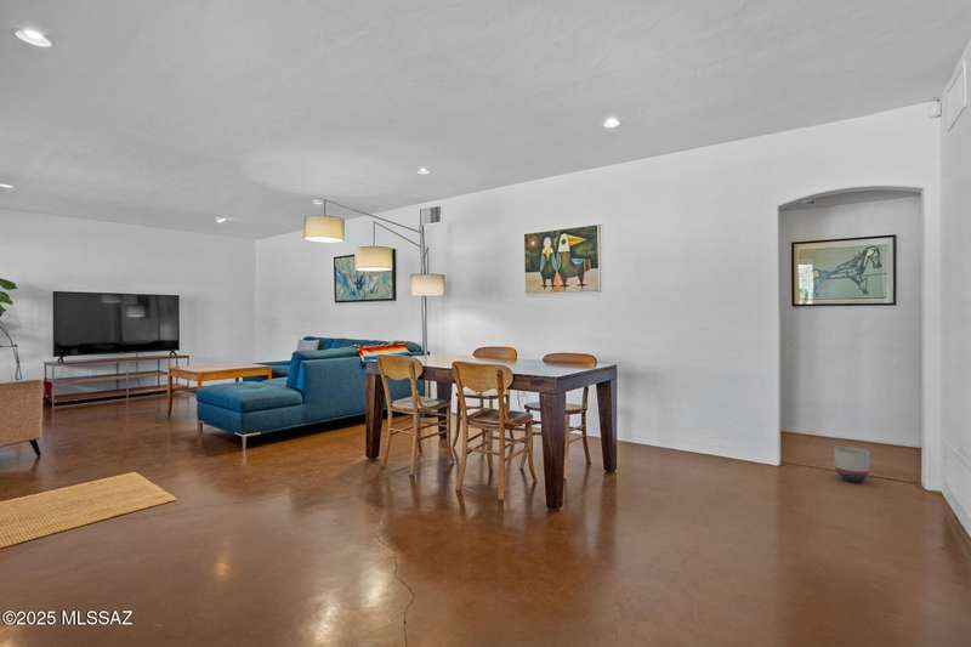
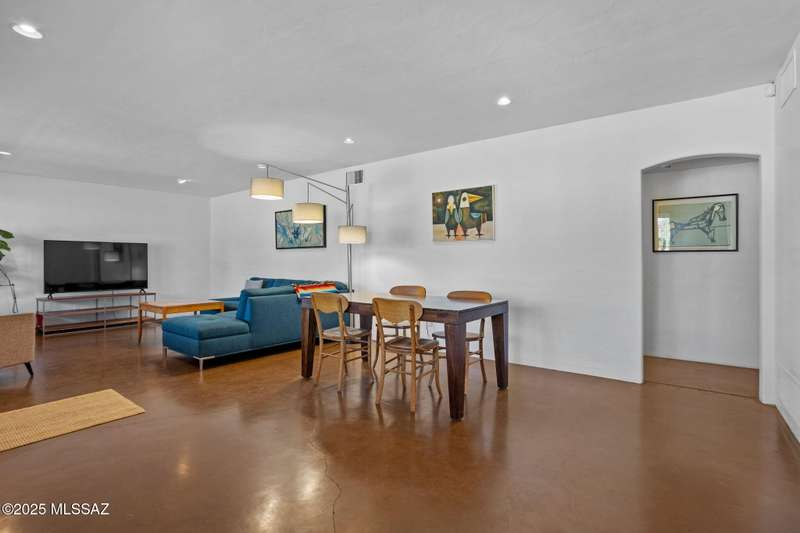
- planter (851, 465)
